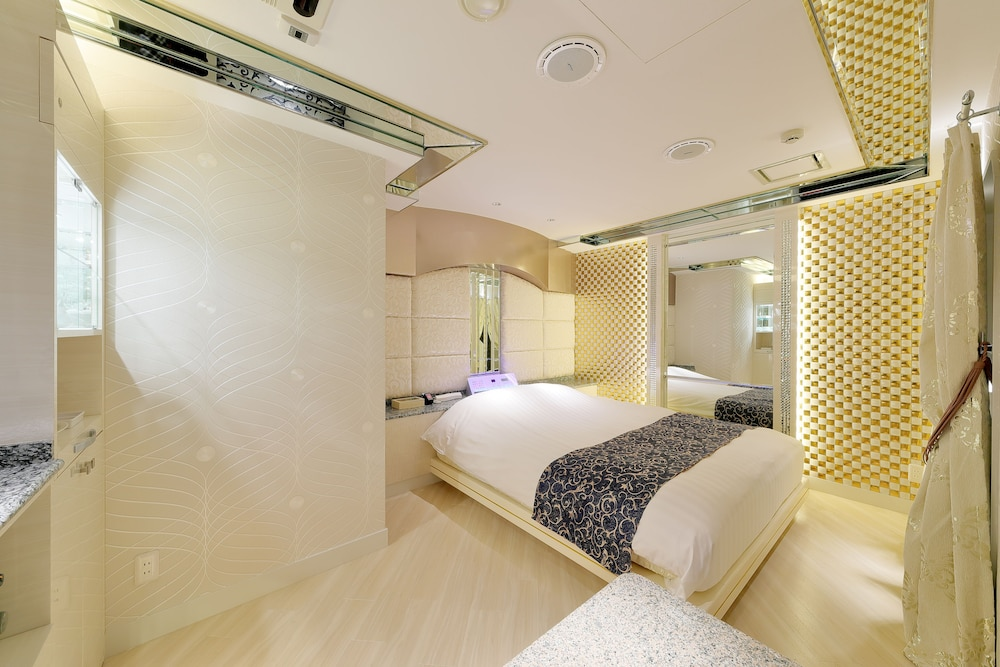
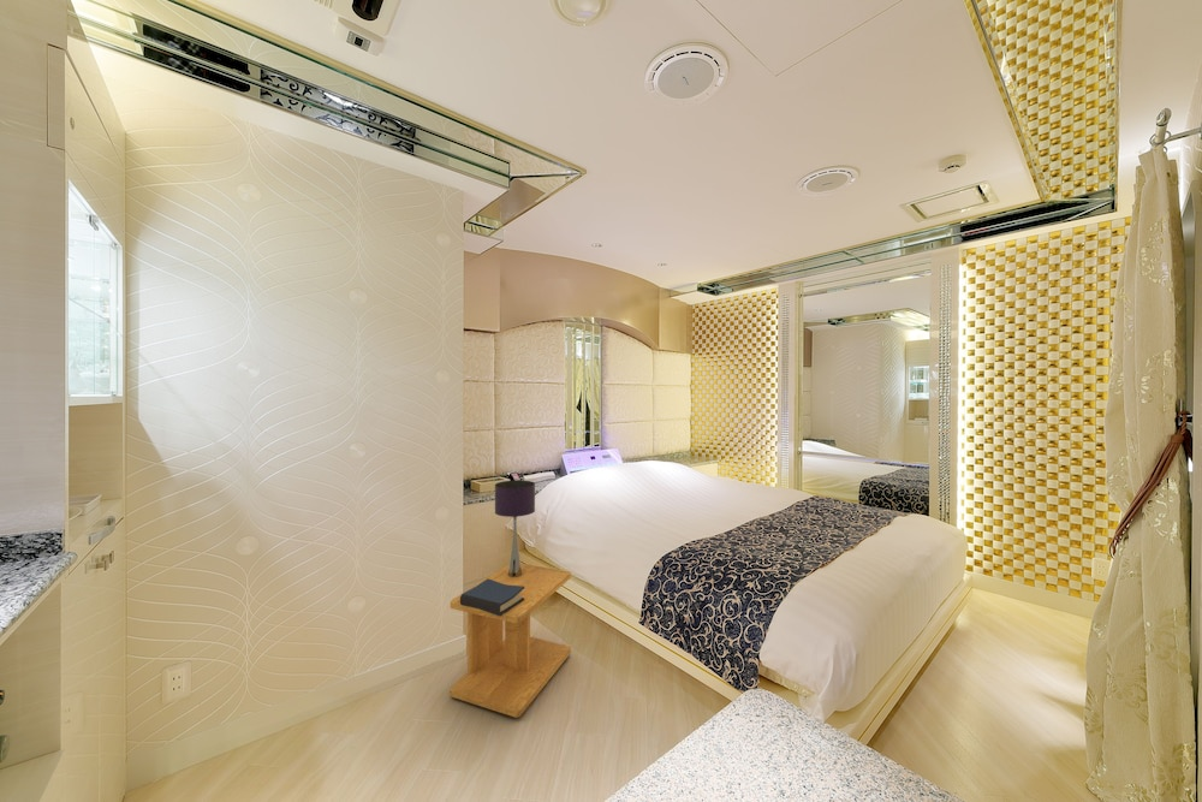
+ hardback book (493, 594)
+ side table (514, 630)
+ table lamp (514, 528)
